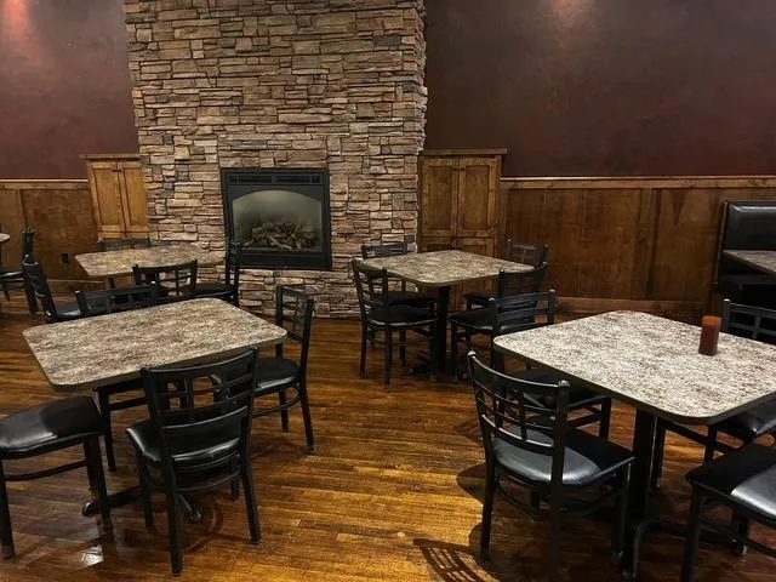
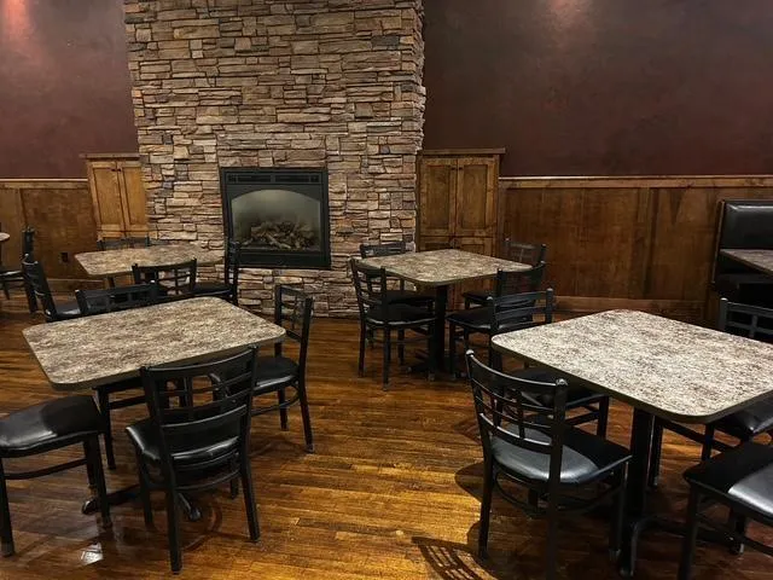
- candle (709, 335)
